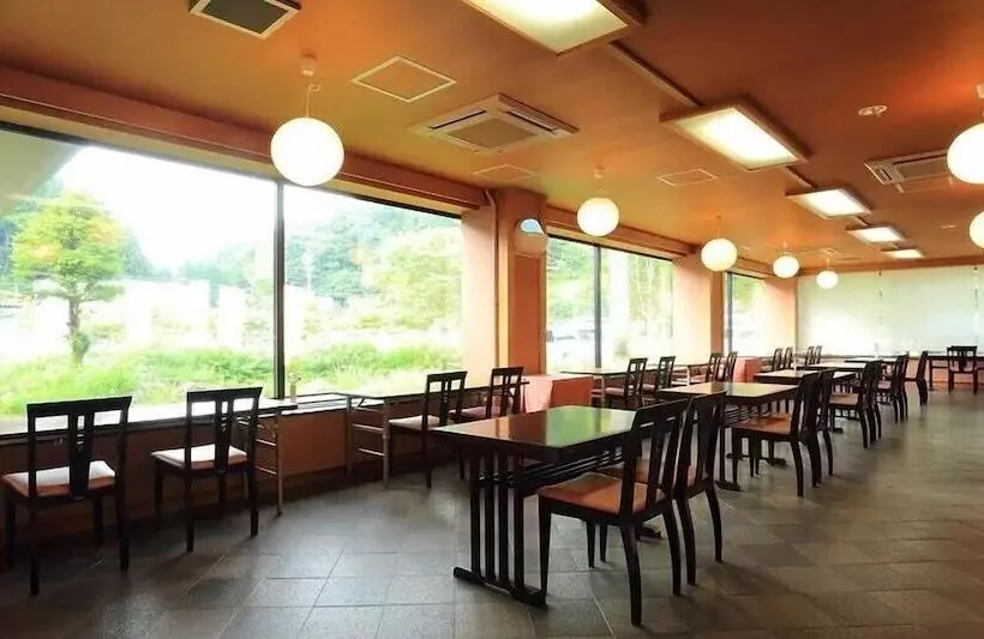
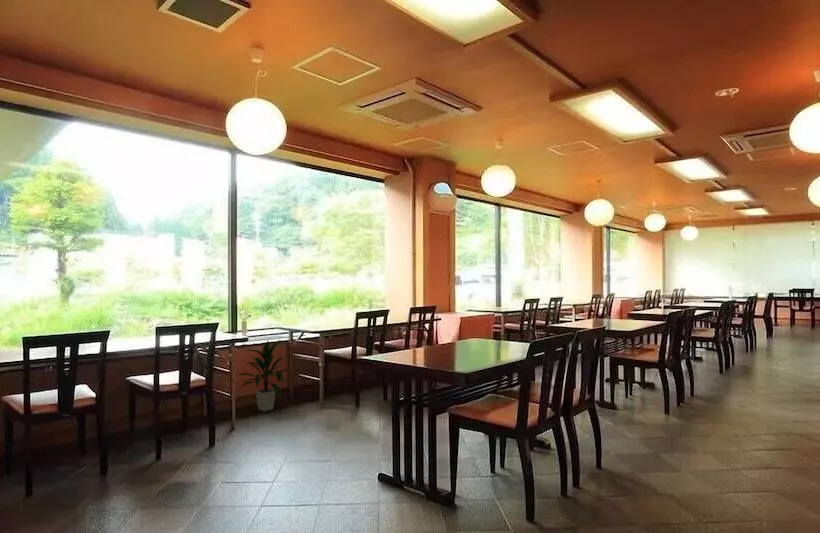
+ indoor plant (265, 375)
